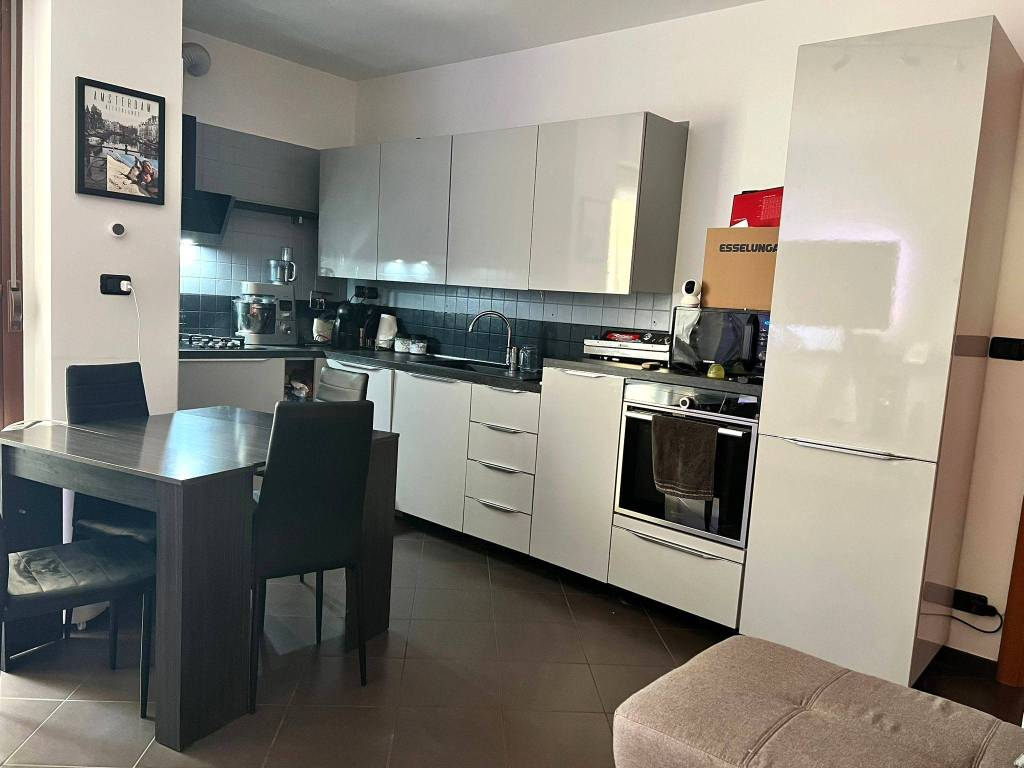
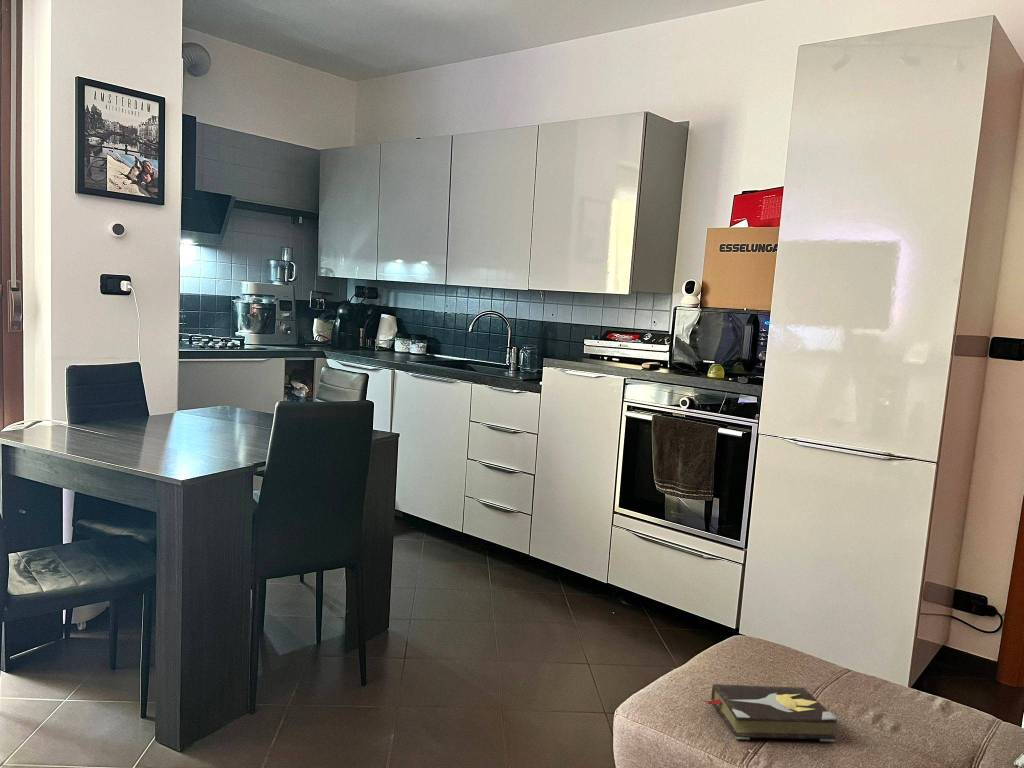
+ hardback book (771, 709)
